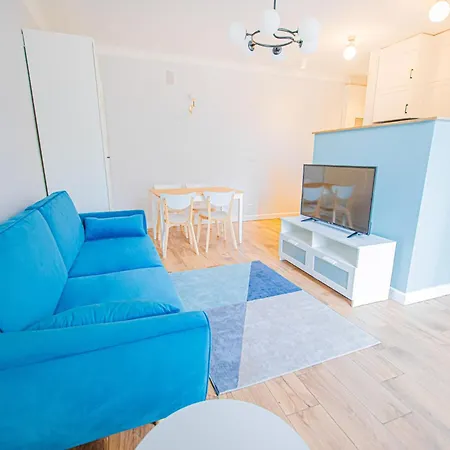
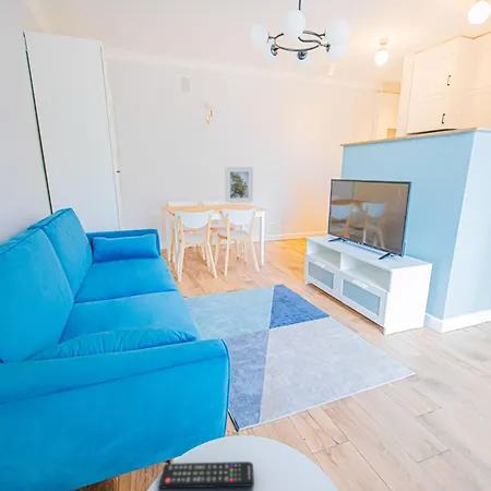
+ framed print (239, 184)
+ remote control (207, 476)
